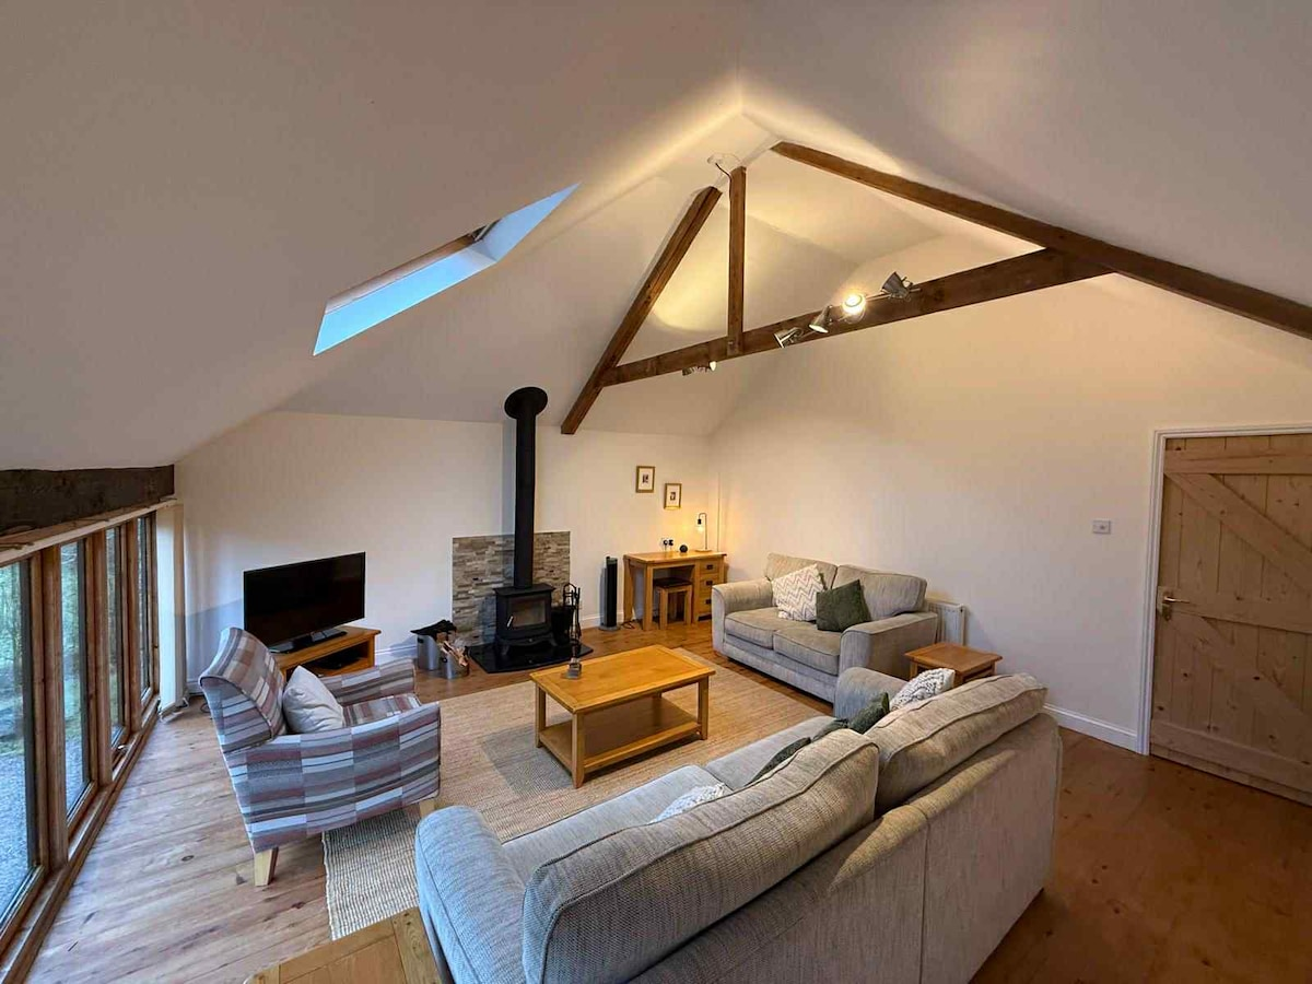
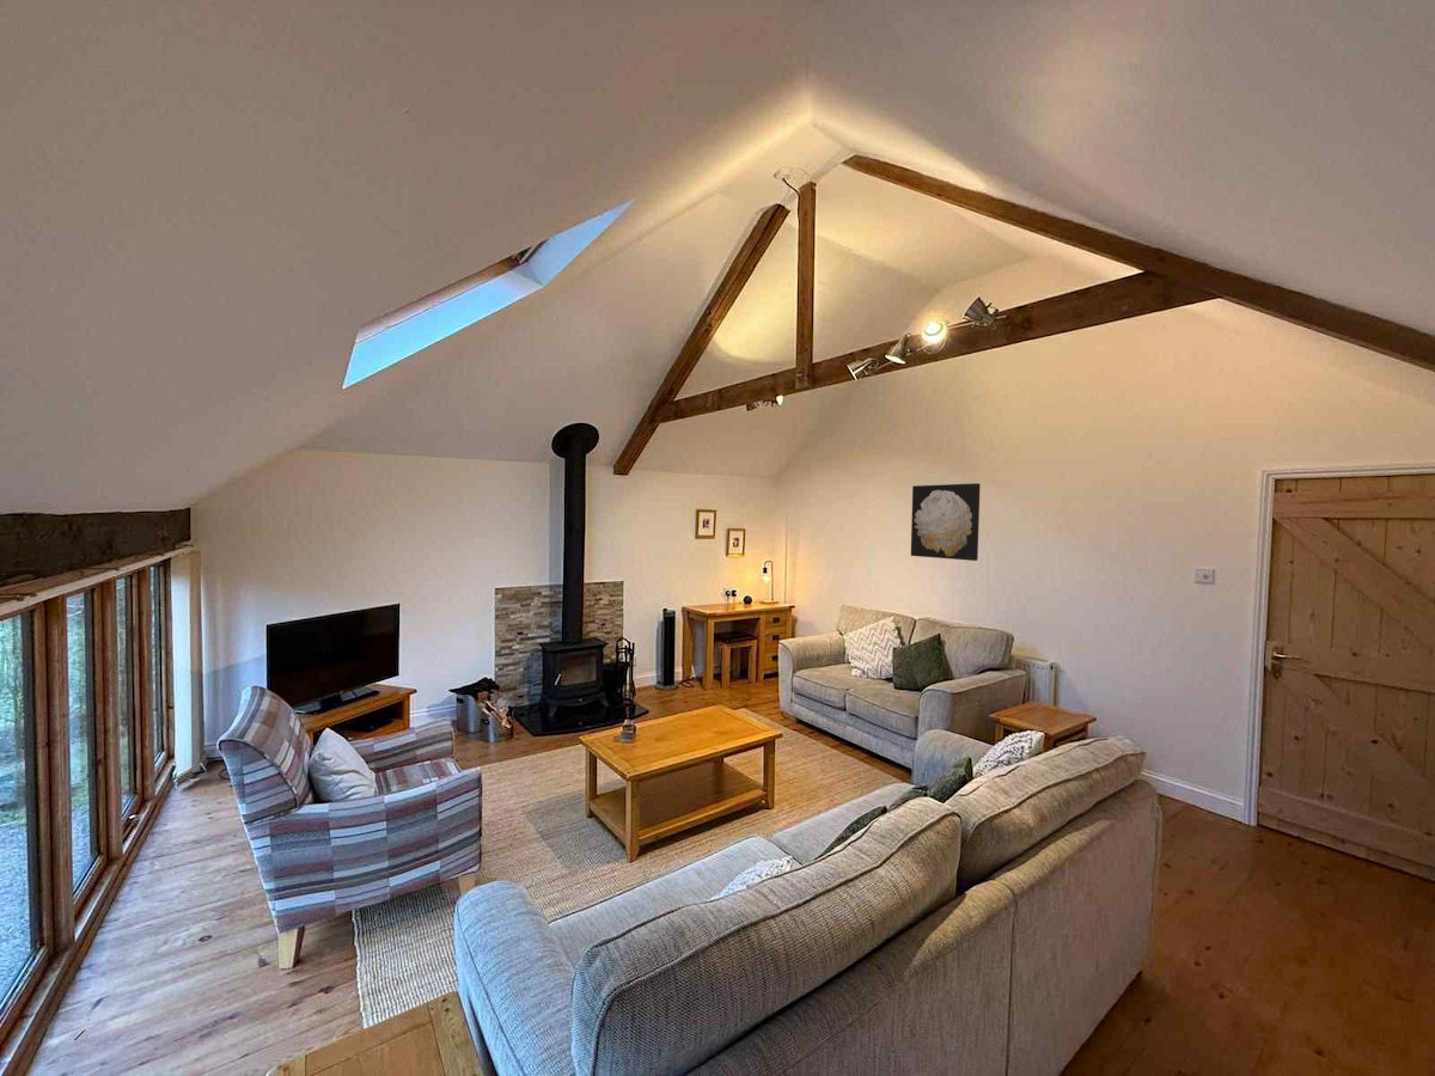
+ wall art (944, 521)
